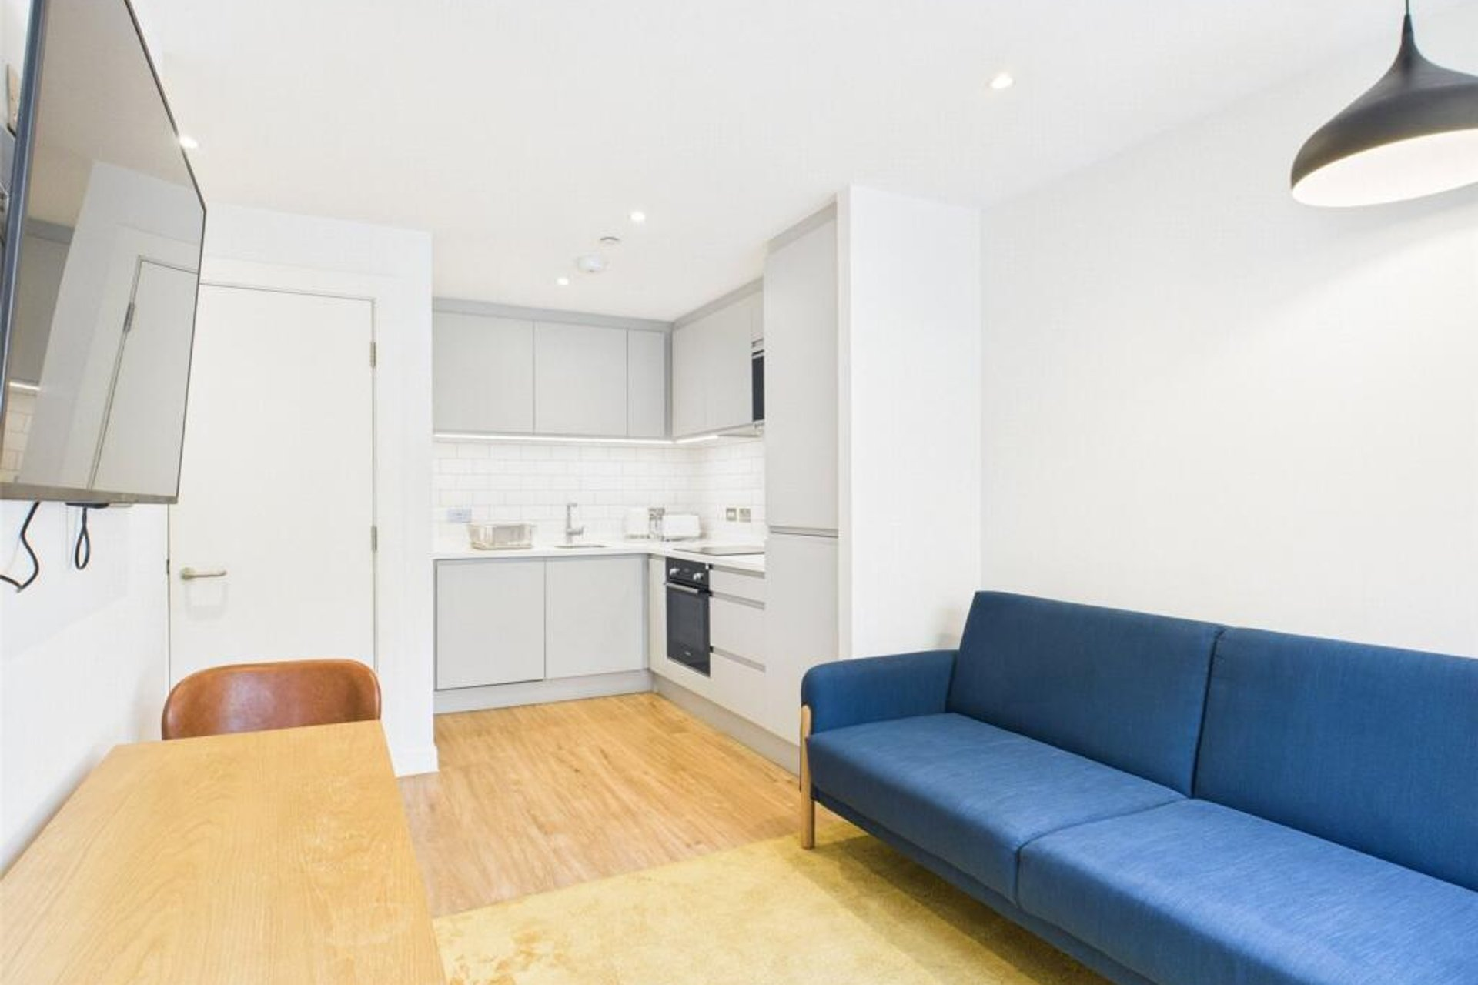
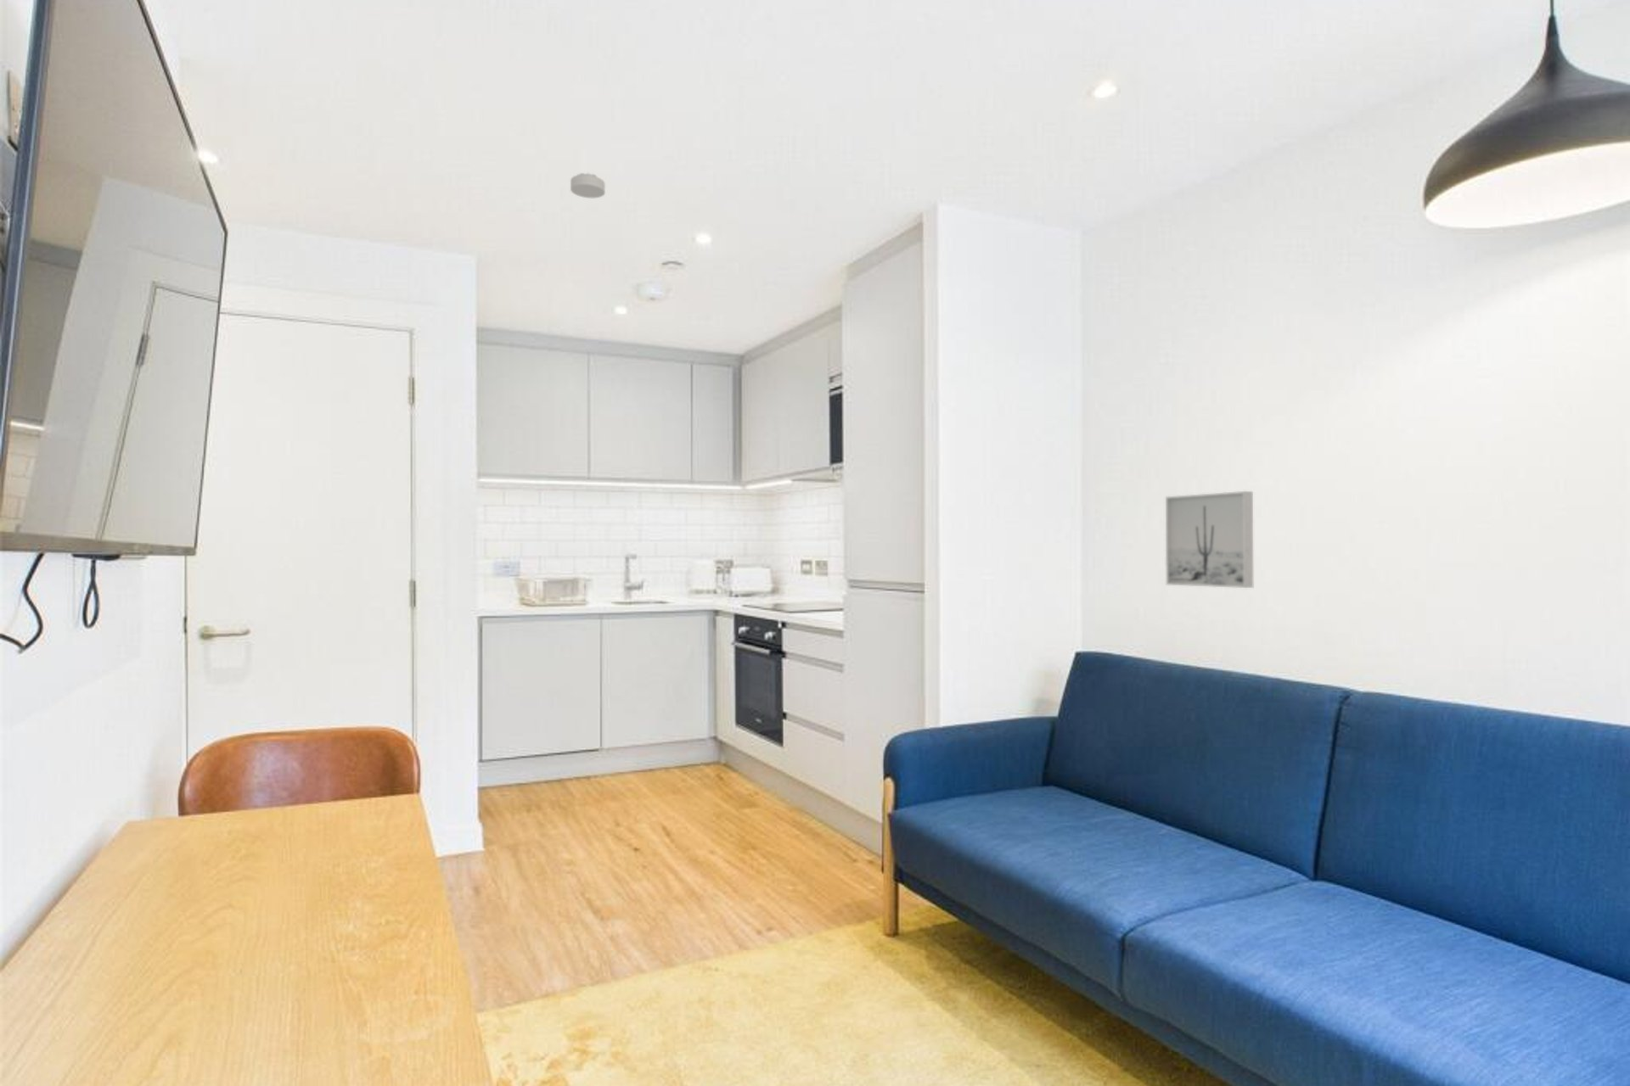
+ smoke detector (587, 183)
+ wall art (1207, 539)
